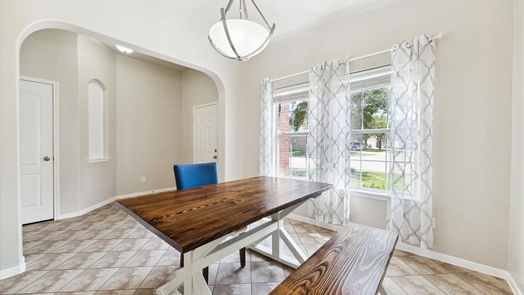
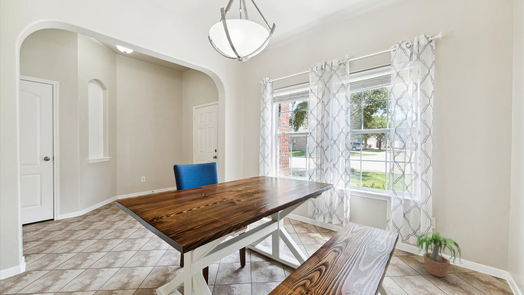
+ potted plant (440, 253)
